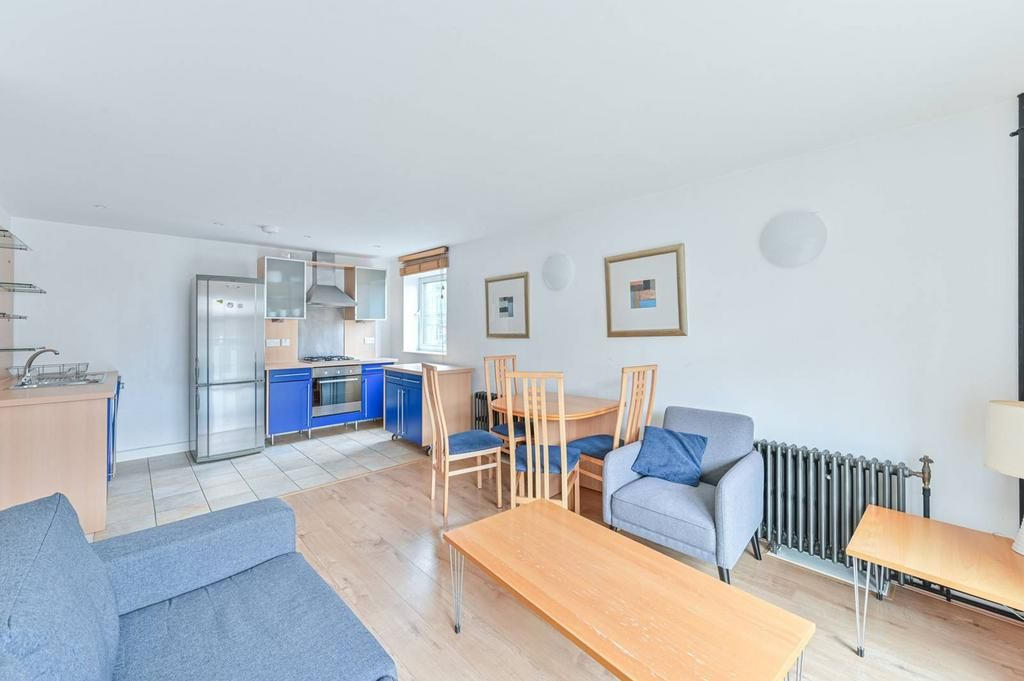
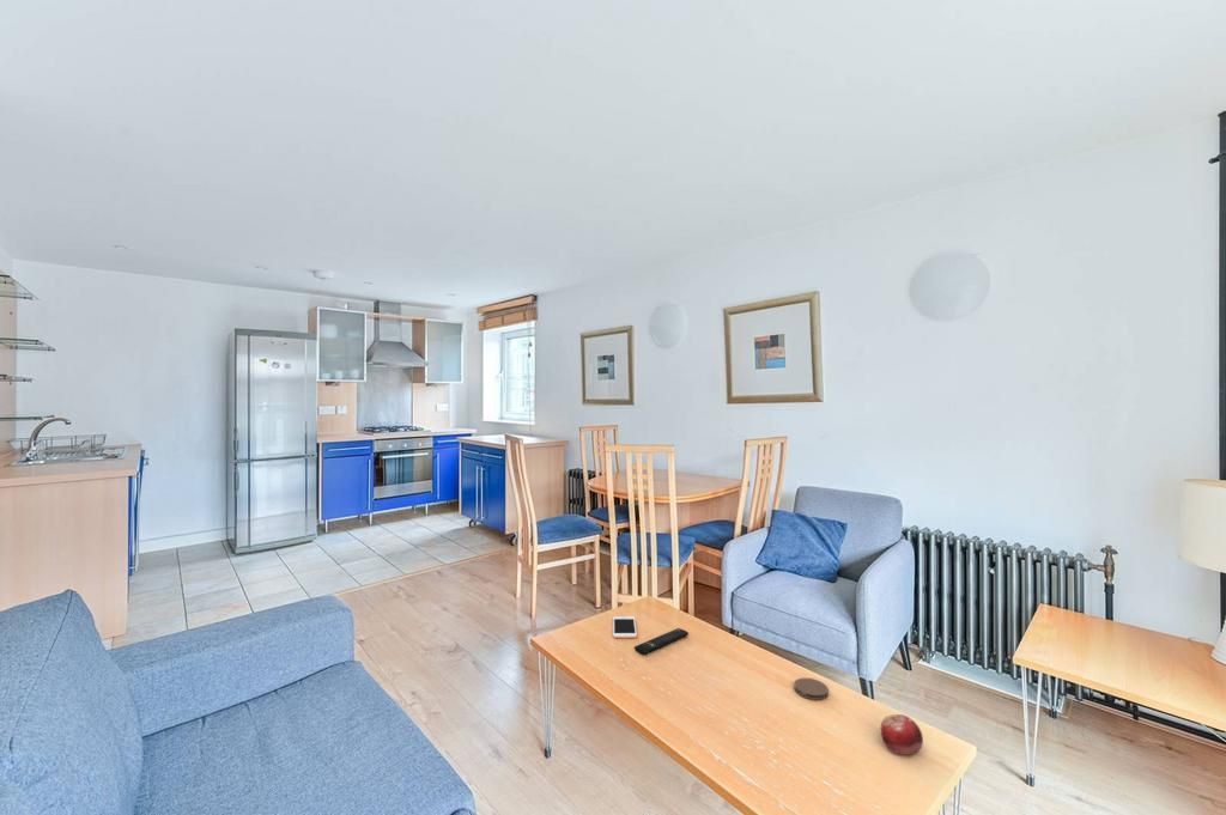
+ fruit (900, 732)
+ cell phone (624, 626)
+ coaster (811, 688)
+ remote control (662, 640)
